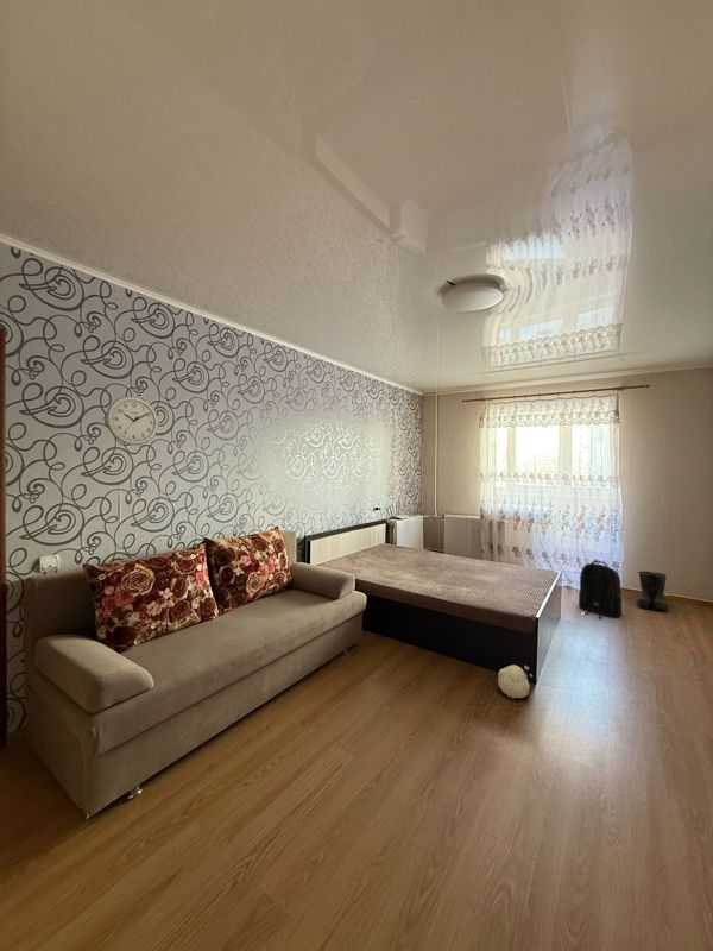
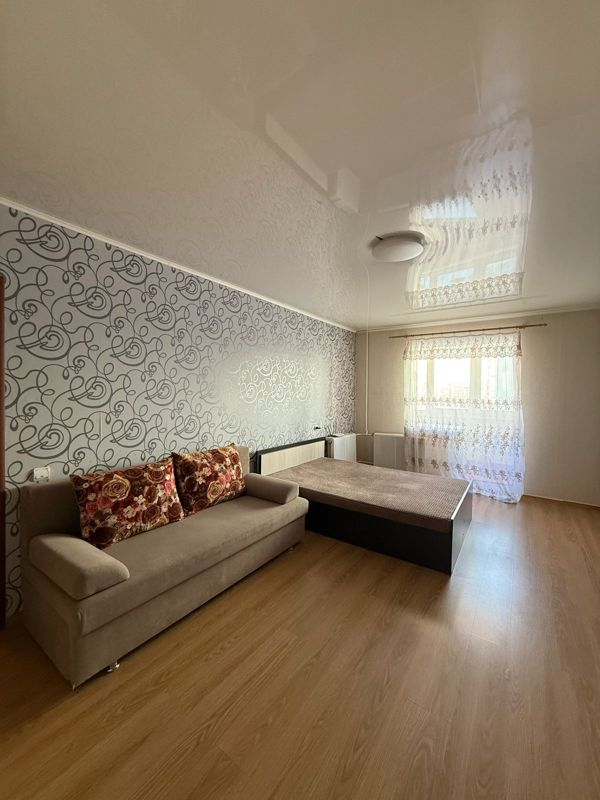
- plush toy (515, 676)
- wall clock (133, 421)
- boots (651, 590)
- backpack (598, 586)
